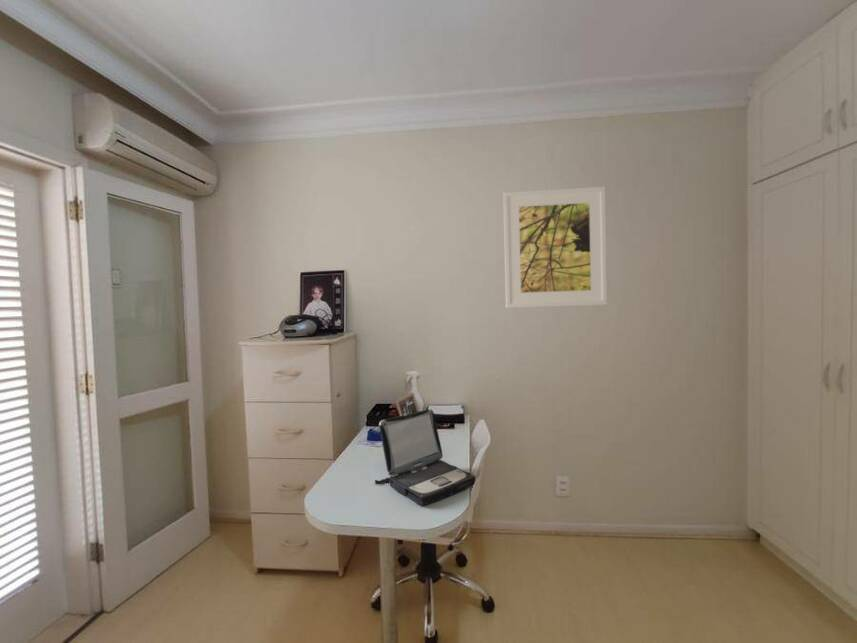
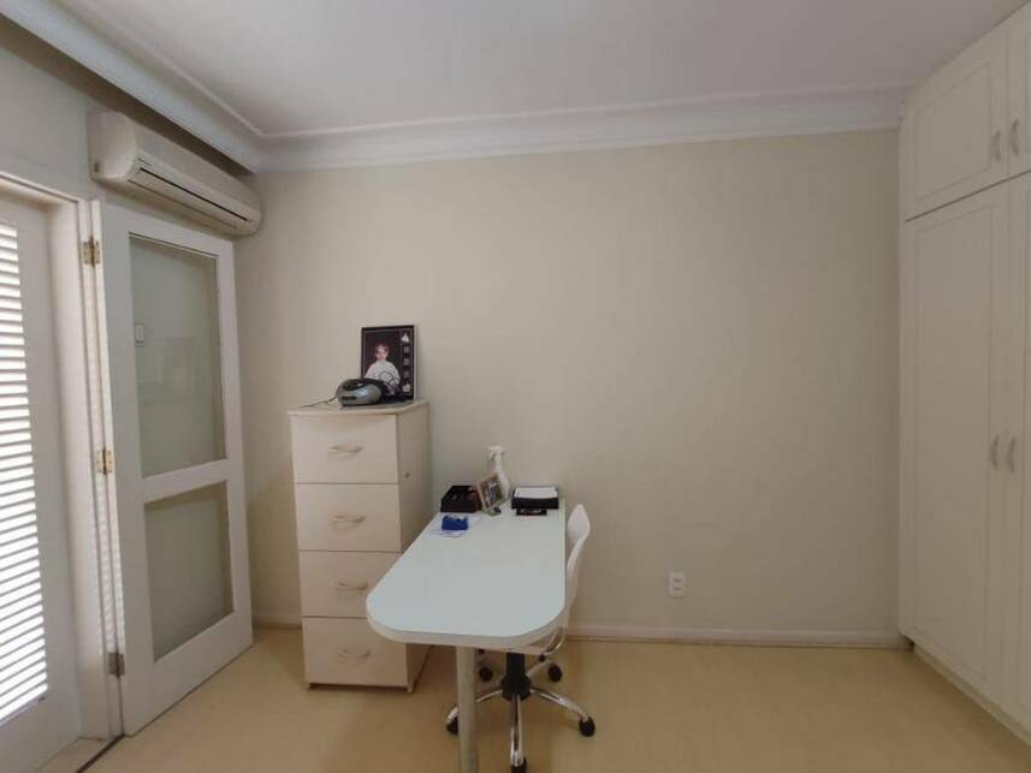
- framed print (554, 248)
- laptop (424, 451)
